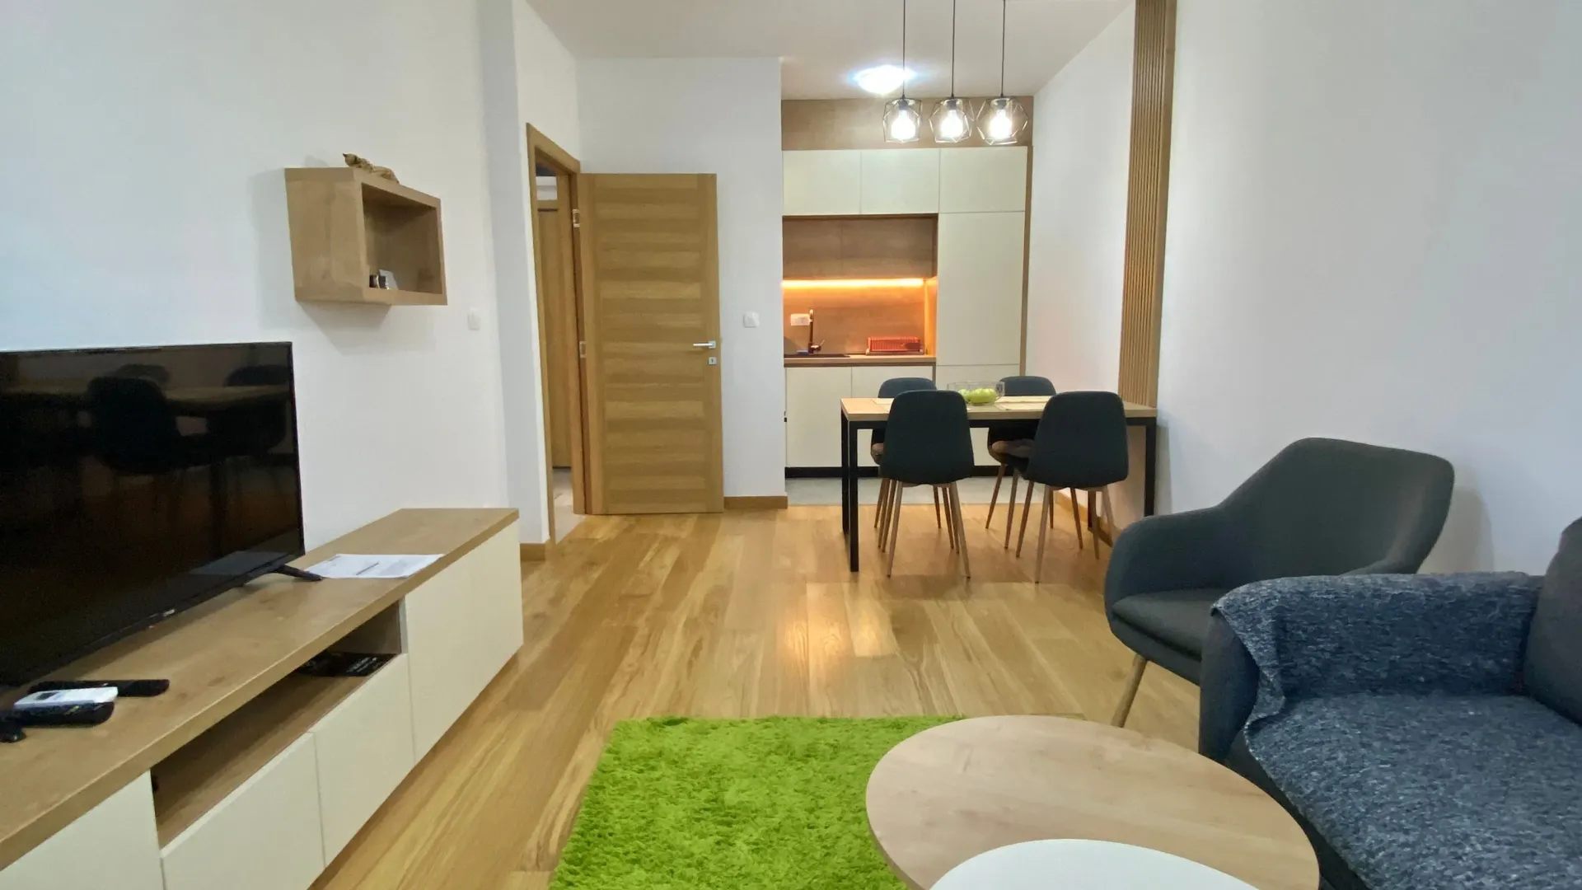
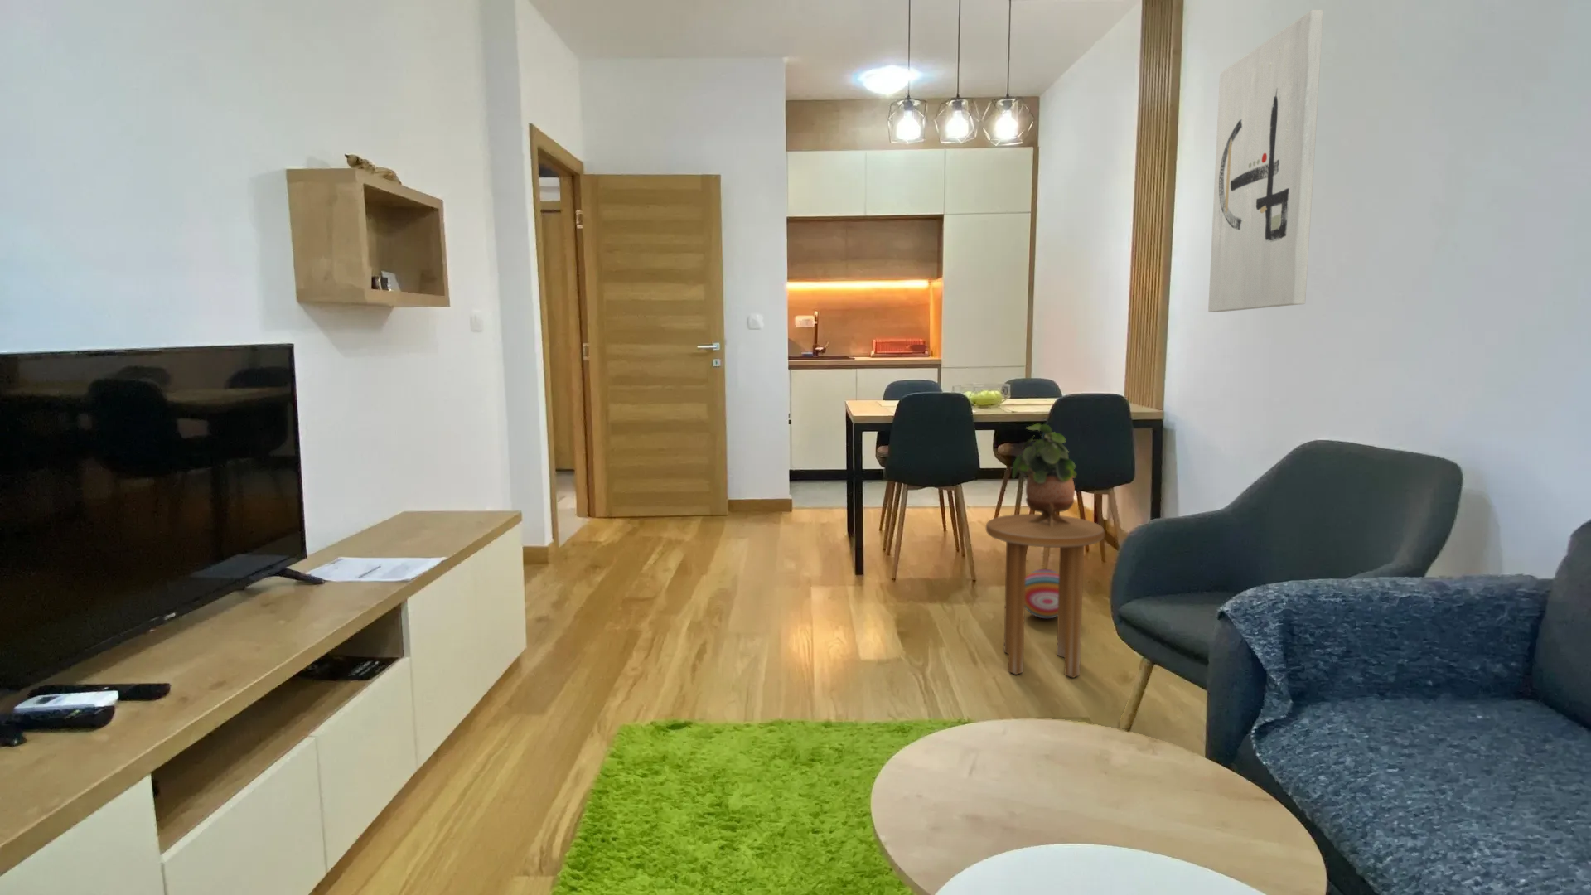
+ potted plant (1045, 472)
+ decorative ball (1045, 593)
+ side table (1058, 594)
+ wall art (1260, 178)
